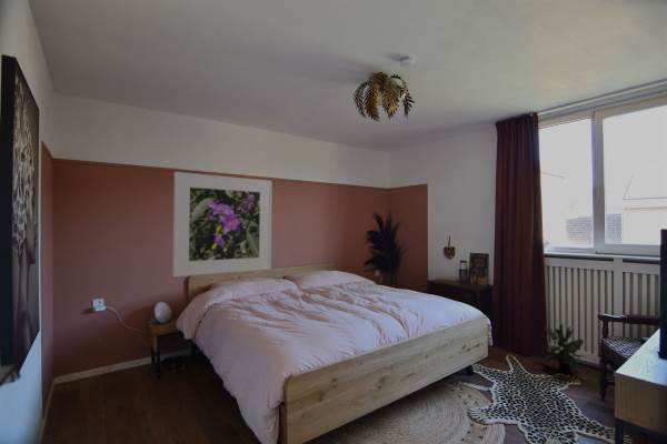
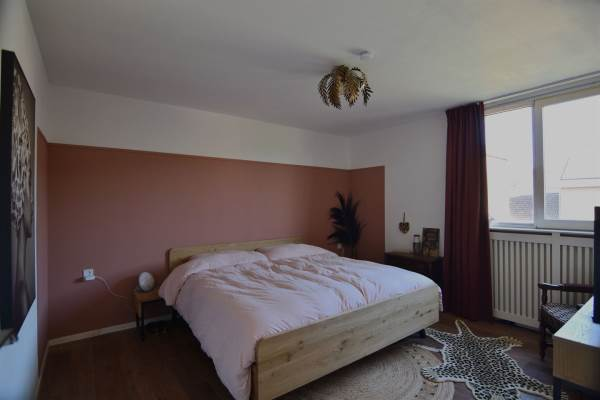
- potted plant (563, 349)
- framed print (226, 224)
